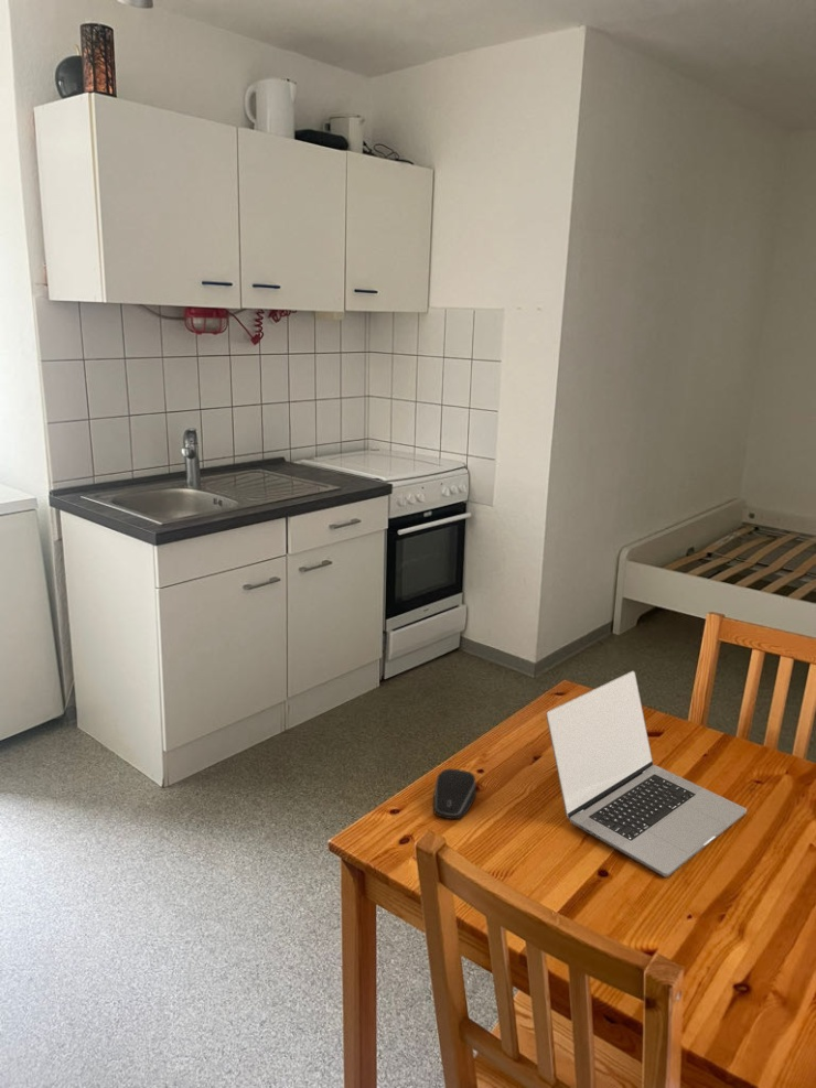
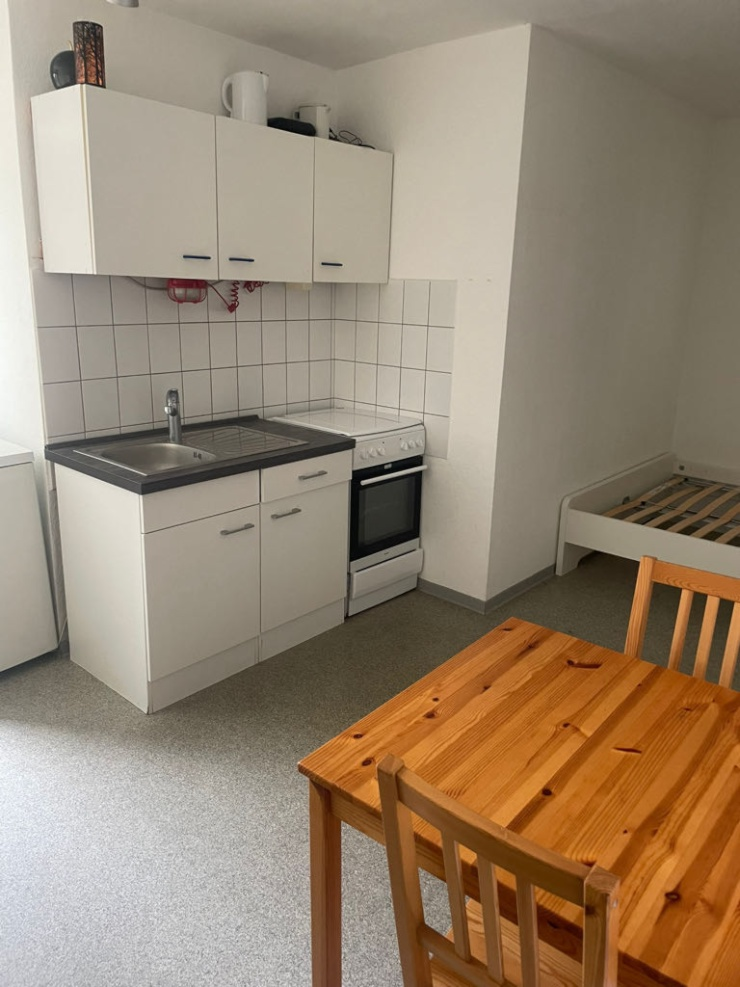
- laptop (647, 763)
- computer mouse (454, 788)
